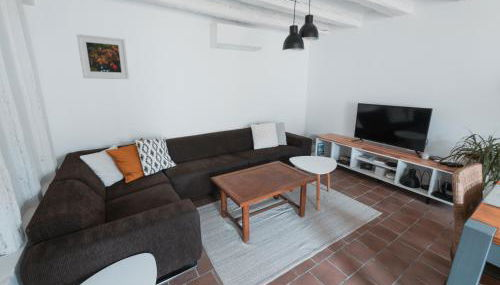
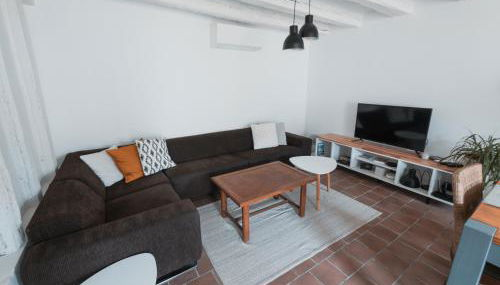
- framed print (104, 58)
